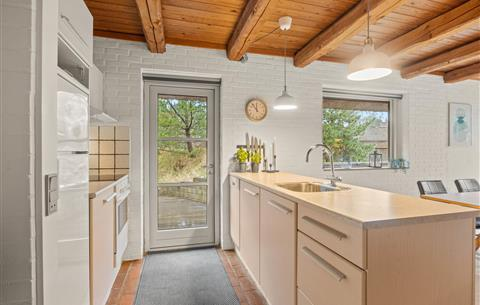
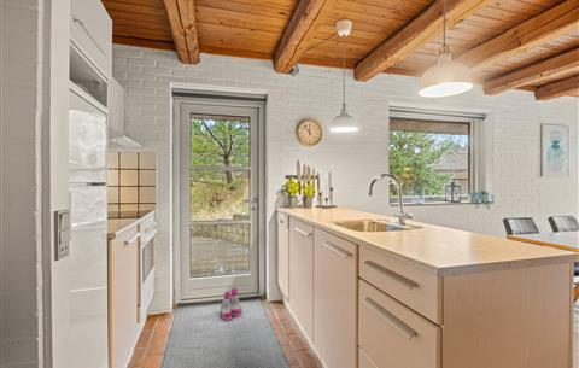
+ boots (230, 302)
